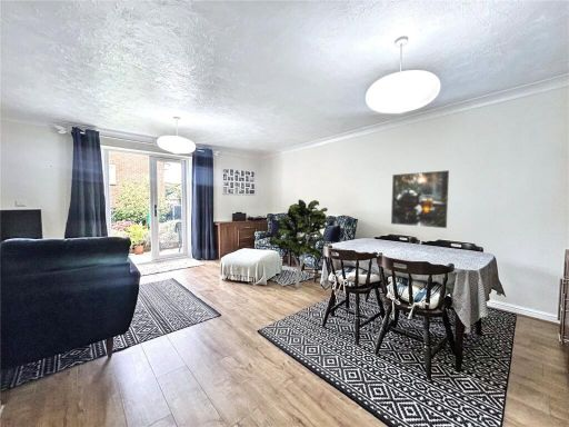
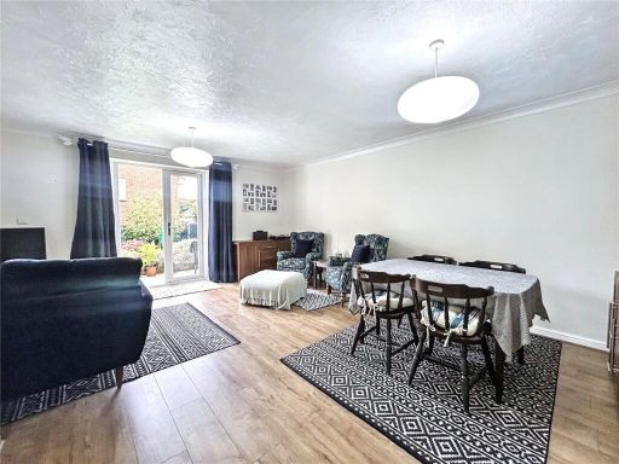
- indoor plant (297, 242)
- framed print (418, 199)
